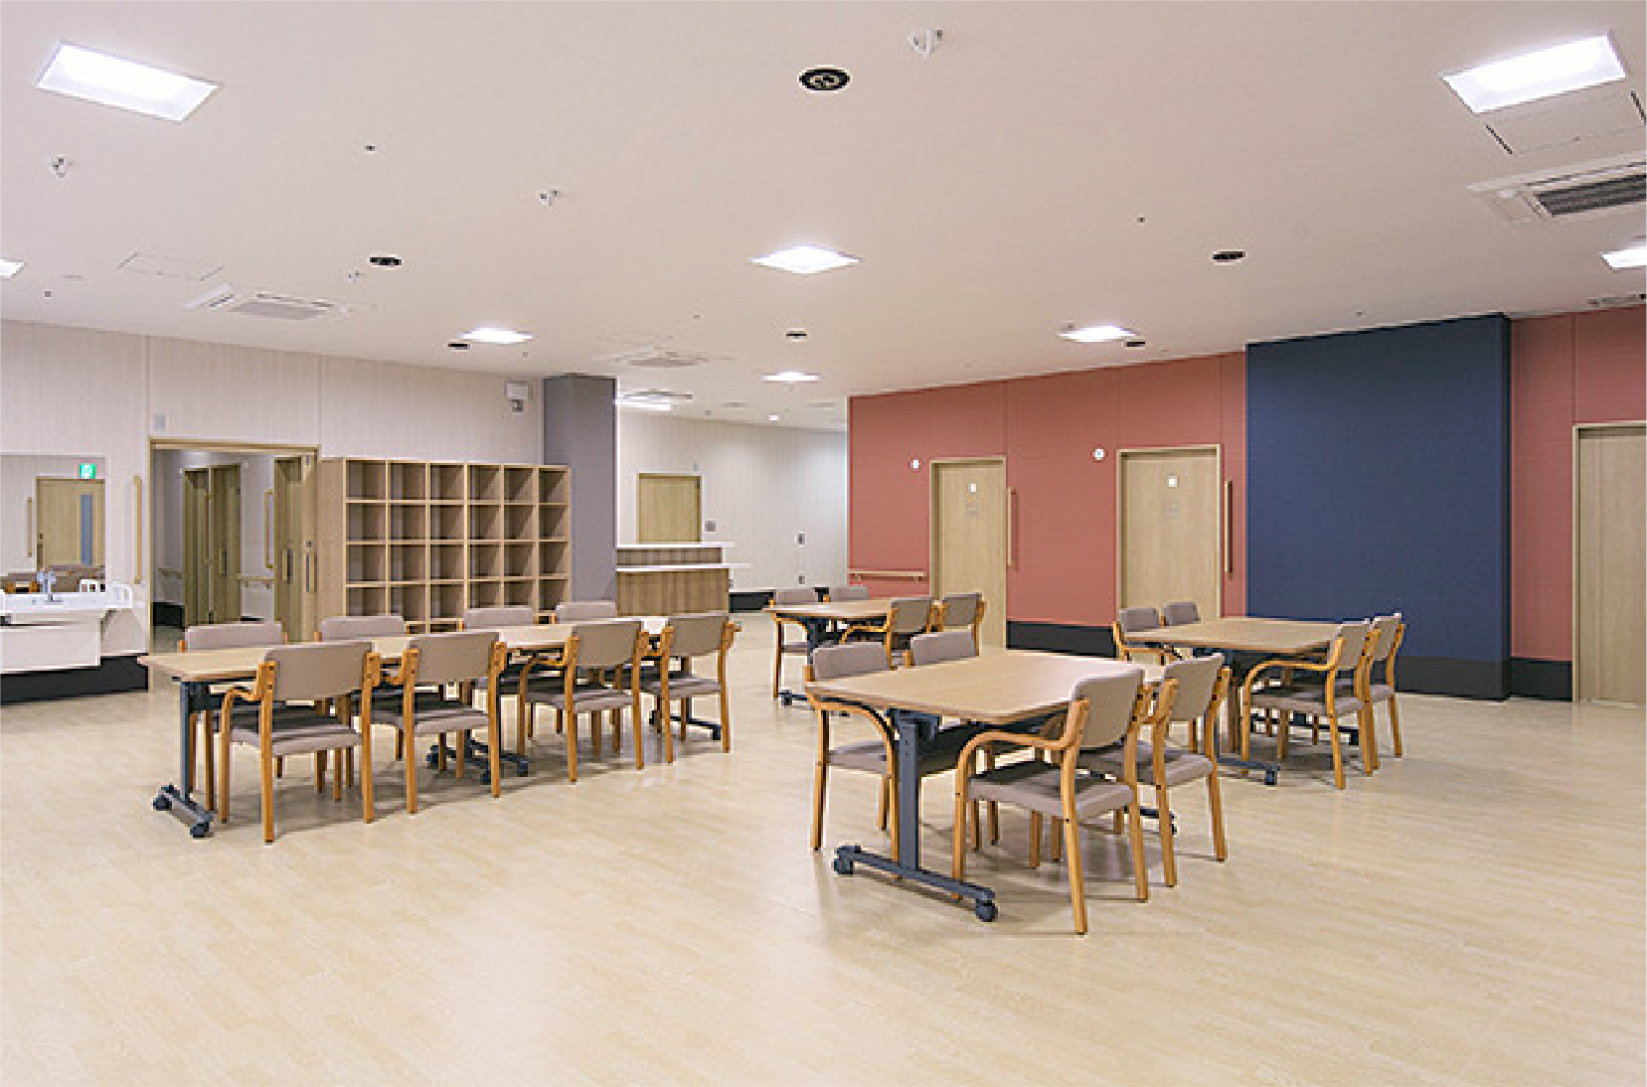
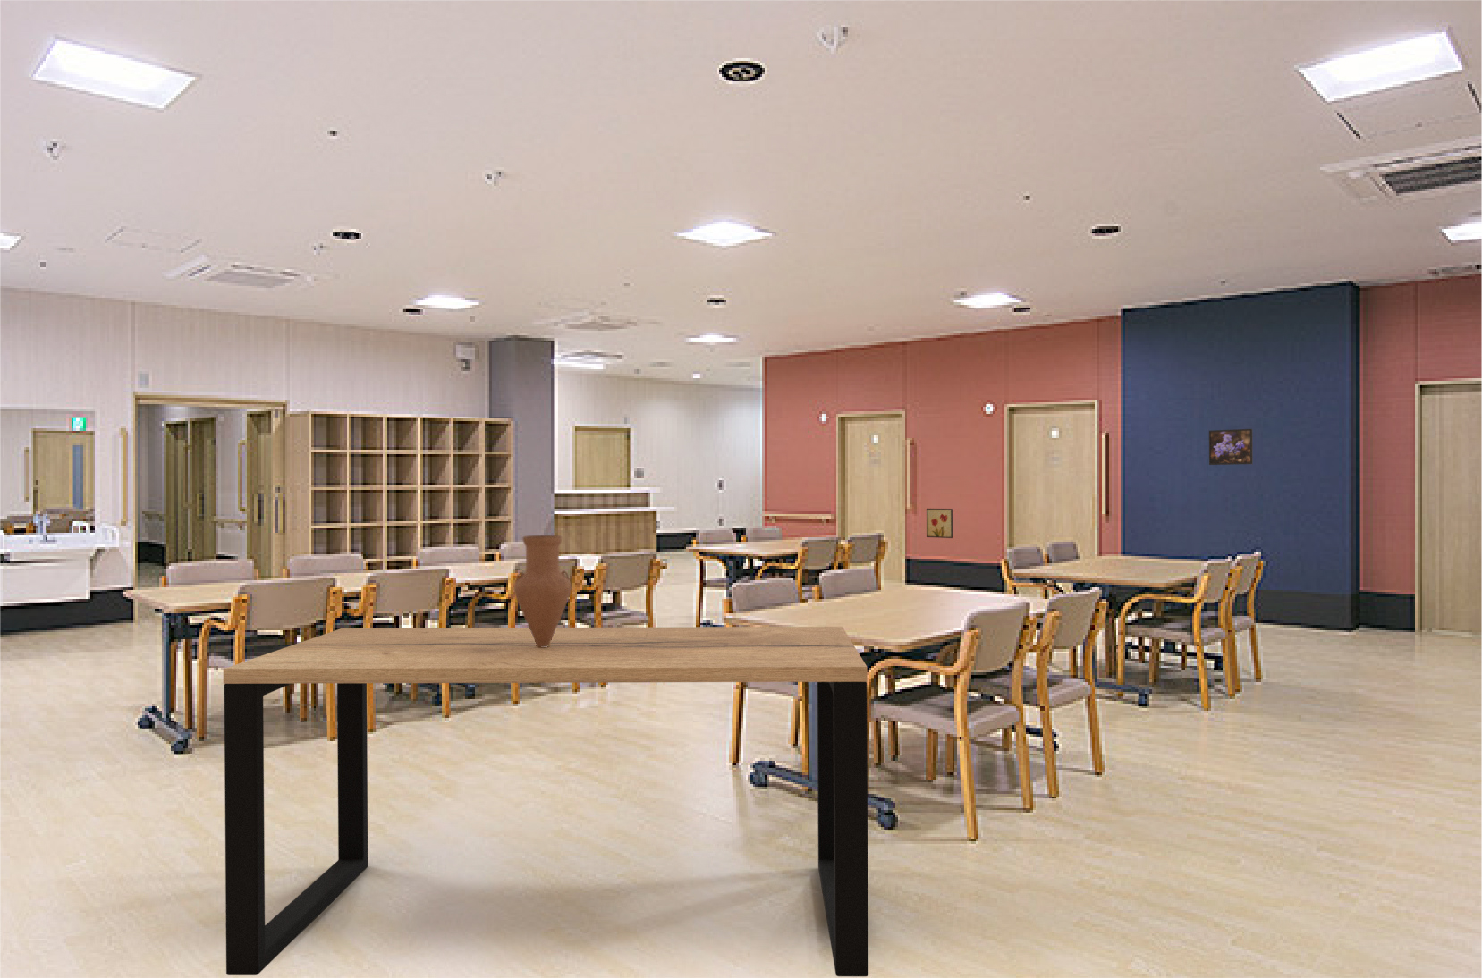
+ vase (542, 591)
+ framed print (1230, 448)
+ dining table (570, 682)
+ wall art (939, 523)
